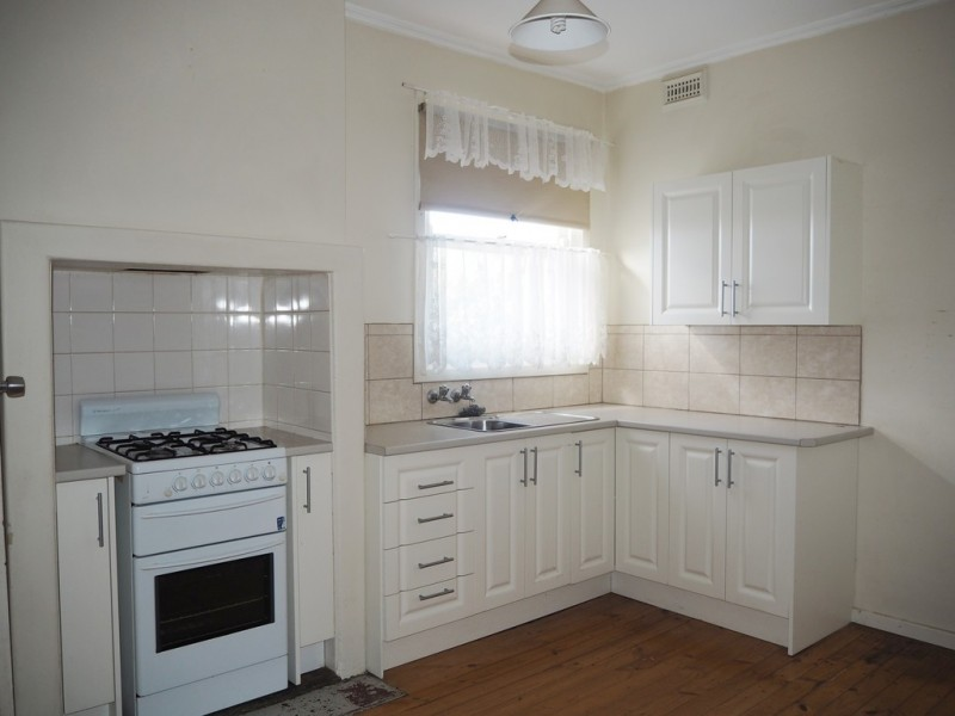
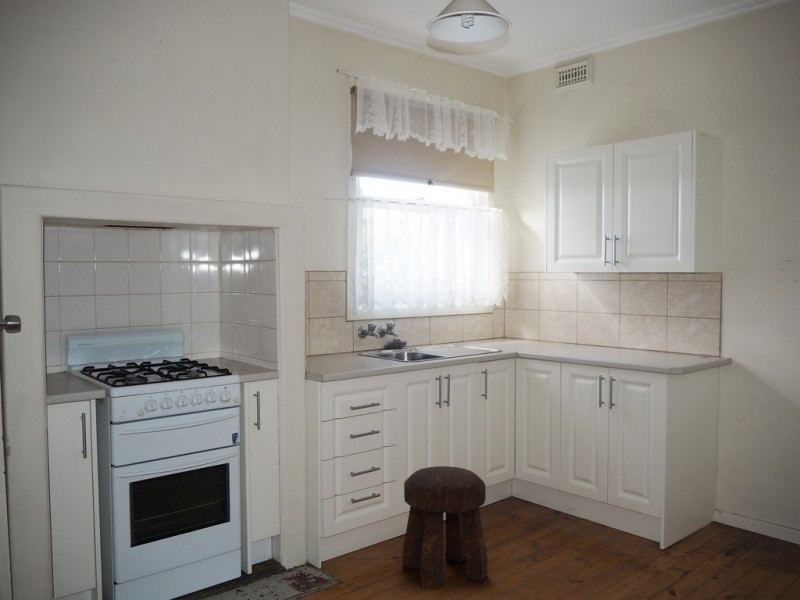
+ stool (443, 521)
